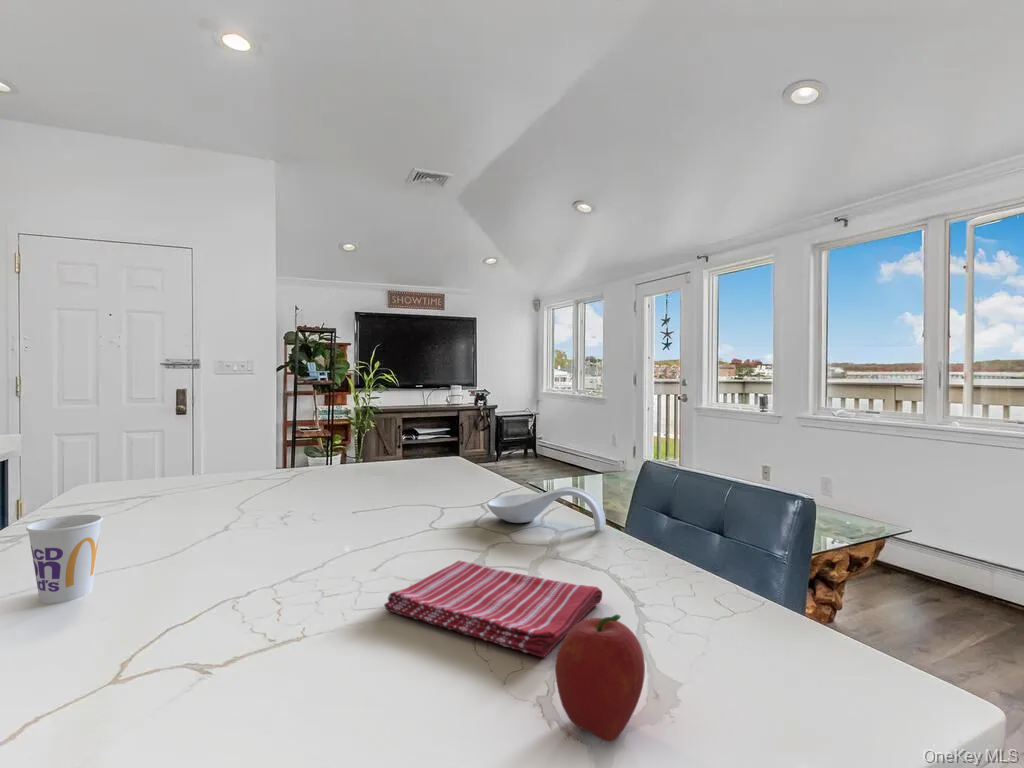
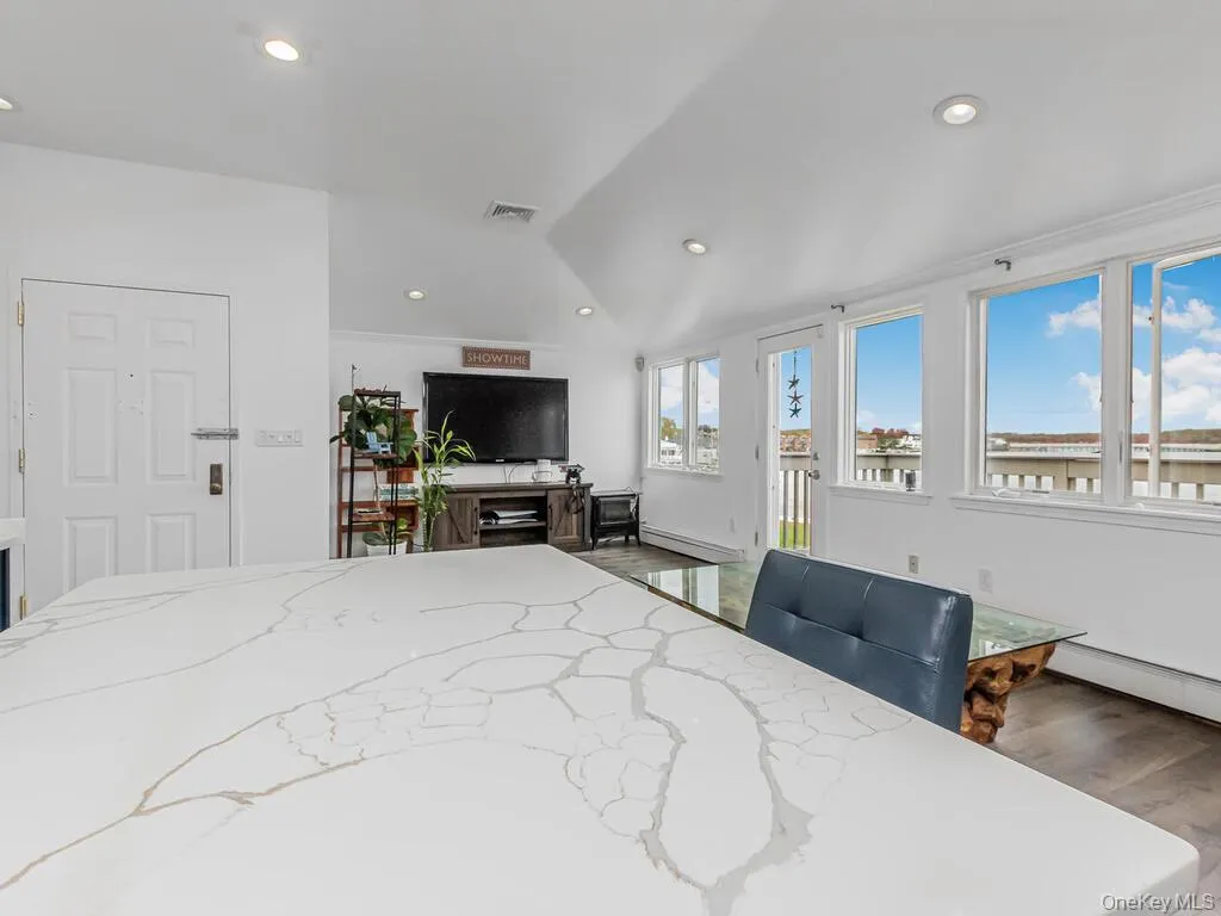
- dish towel (496, 597)
- cup (66, 558)
- spoon rest (544, 504)
- fruit (600, 669)
